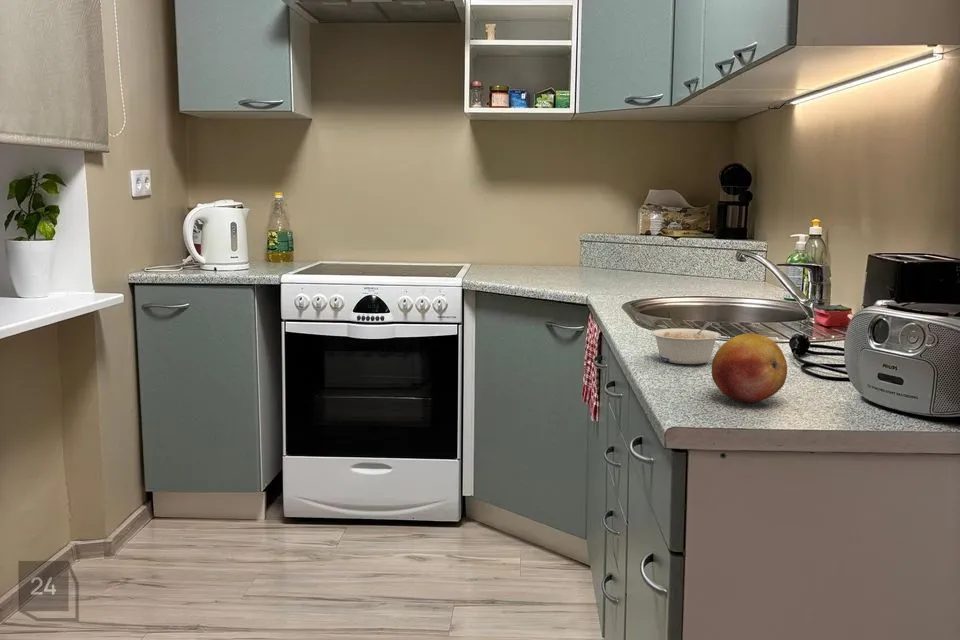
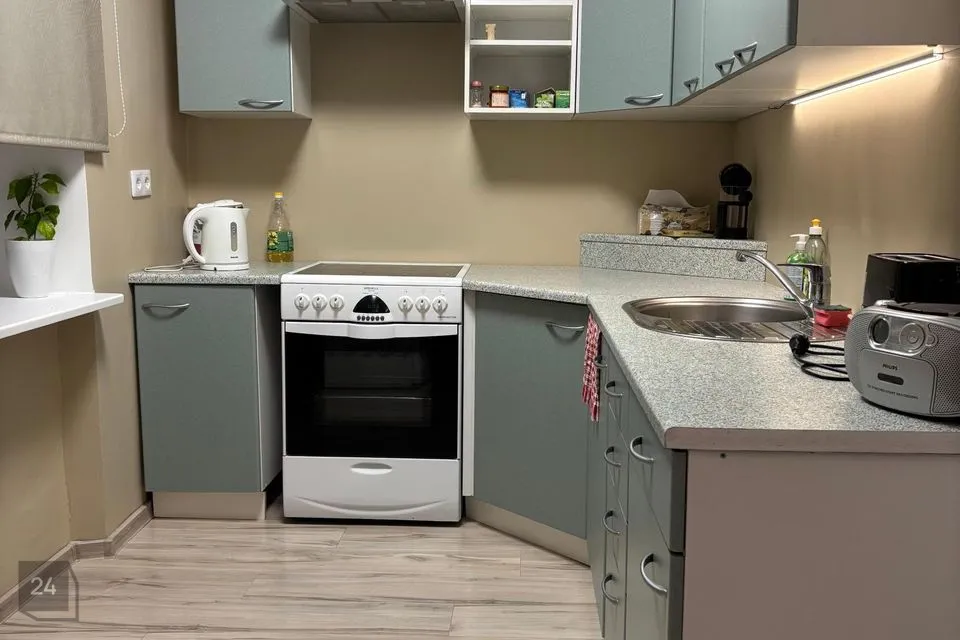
- legume (685, 343)
- fruit (748, 366)
